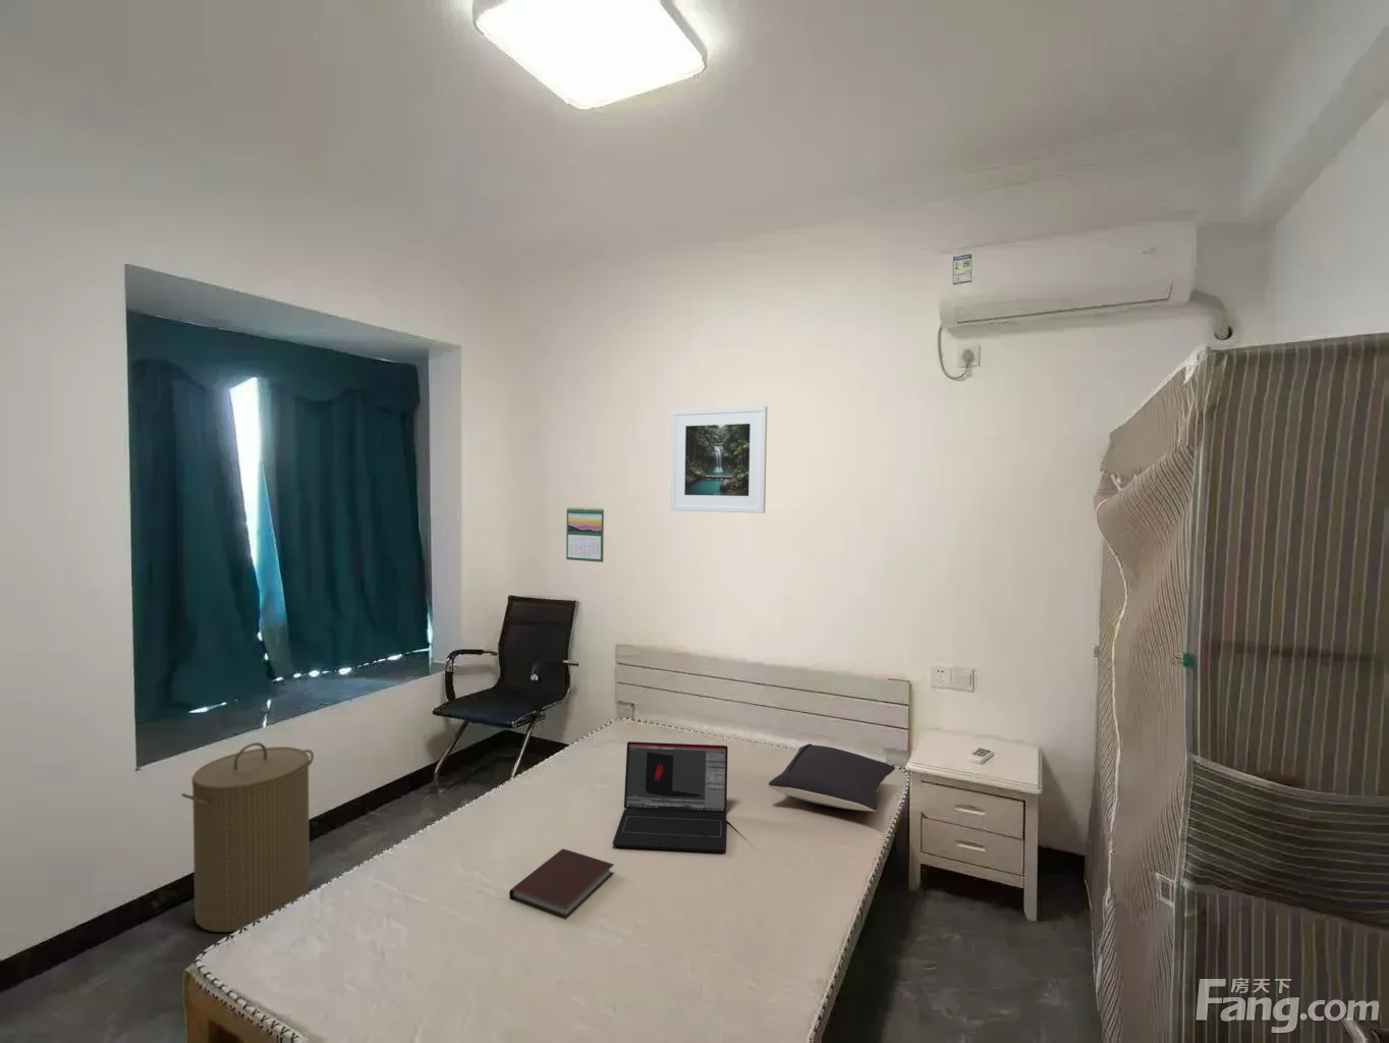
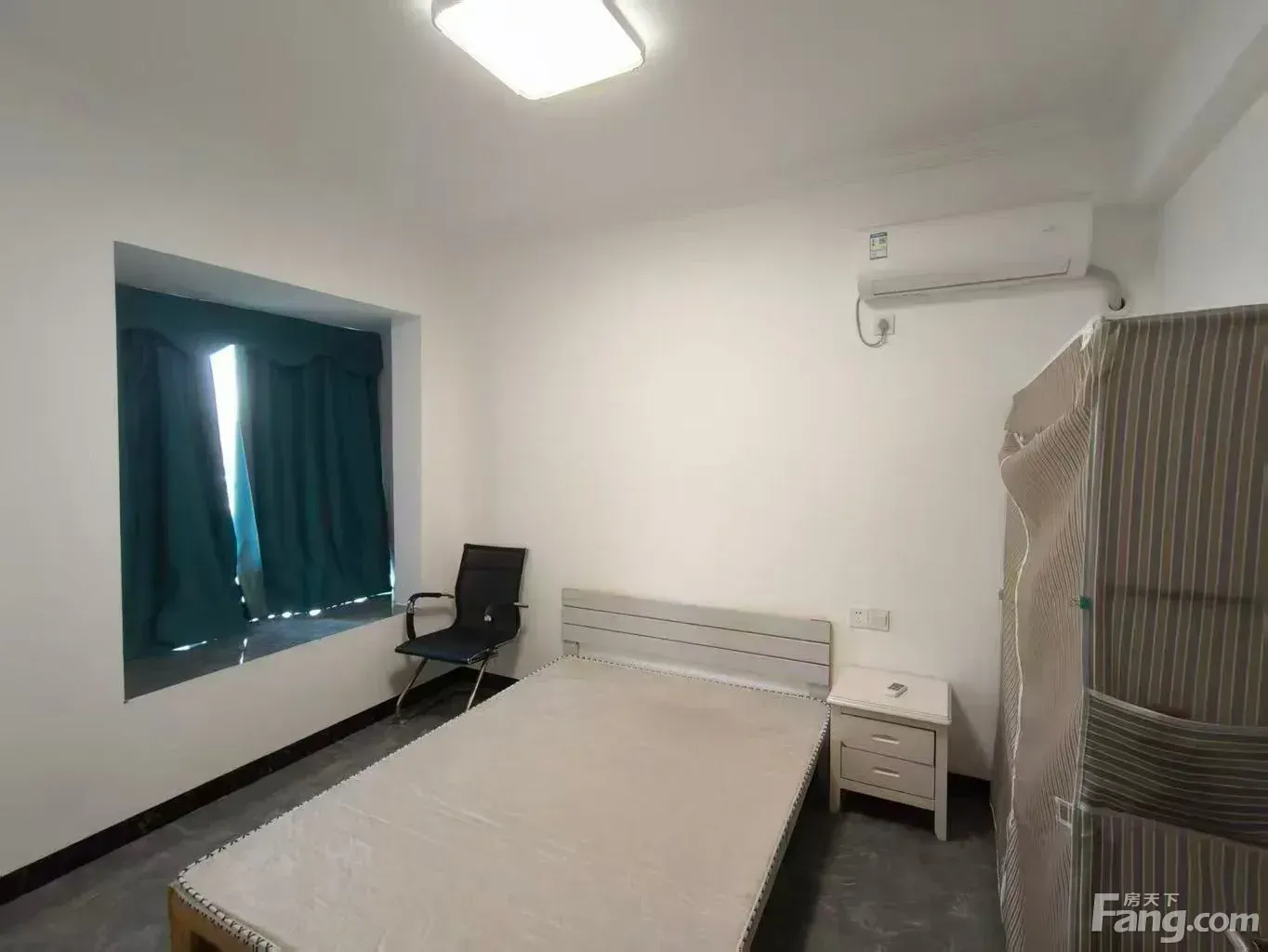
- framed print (716, 459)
- calendar (585, 534)
- notebook (563, 881)
- laundry hamper (253, 822)
- laptop (673, 793)
- pillow (833, 776)
